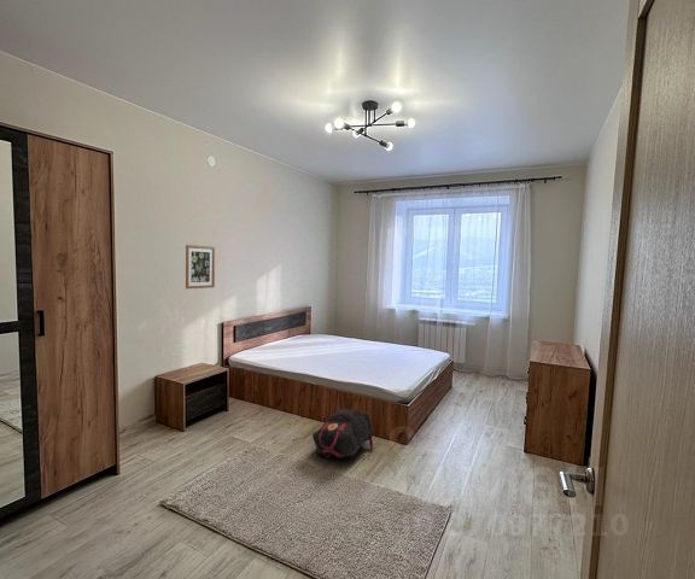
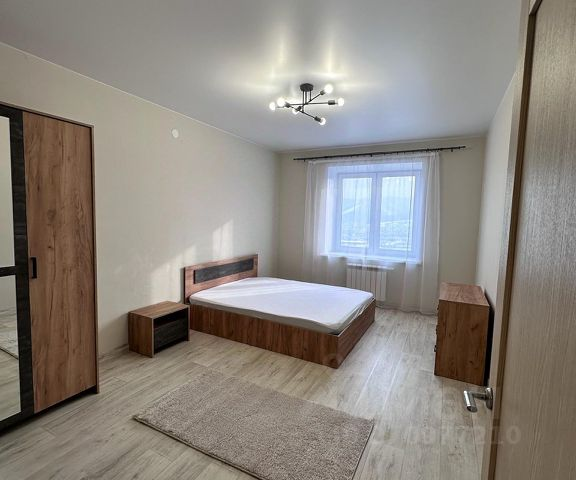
- wall art (200, 267)
- backpack (344, 432)
